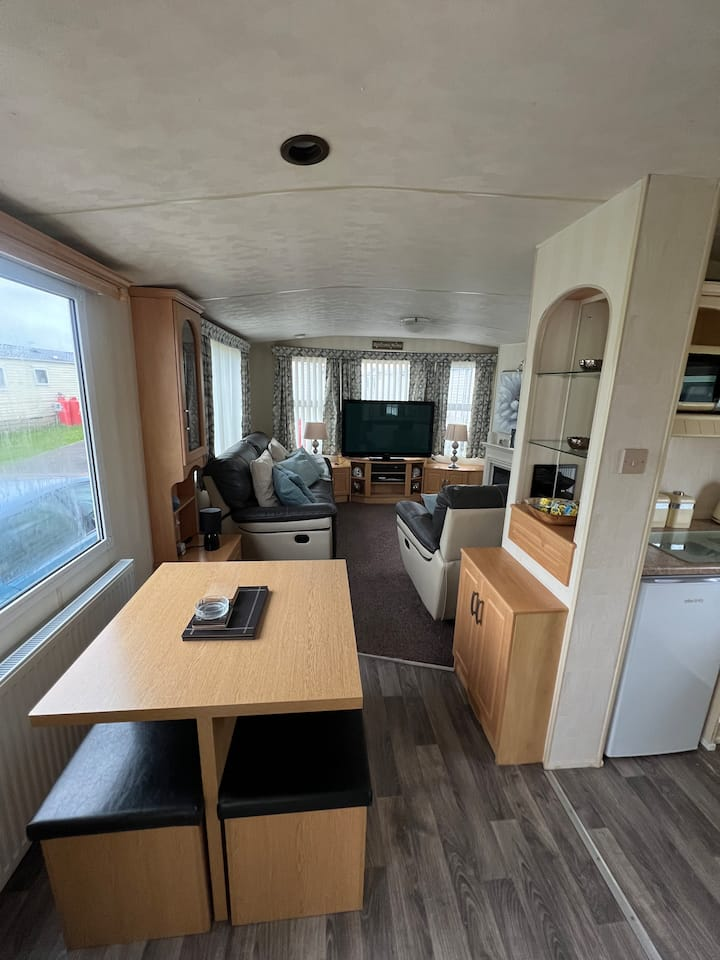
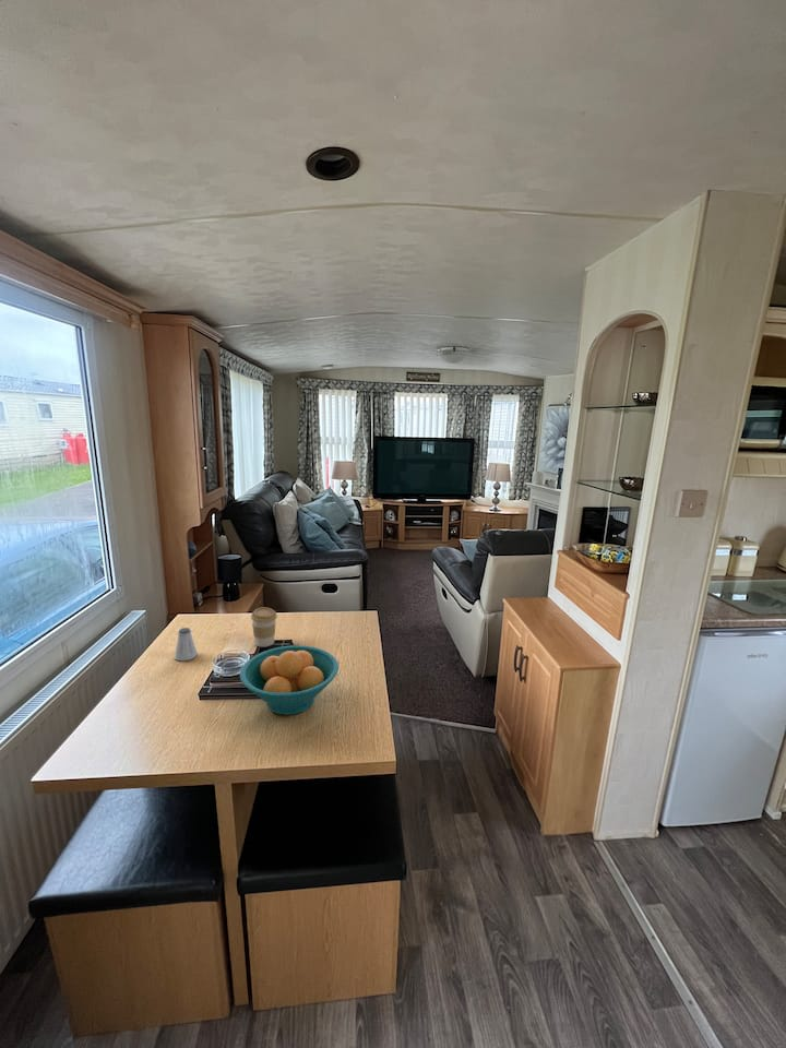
+ coffee cup (264, 627)
+ saltshaker (184, 642)
+ fruit bowl (290, 677)
